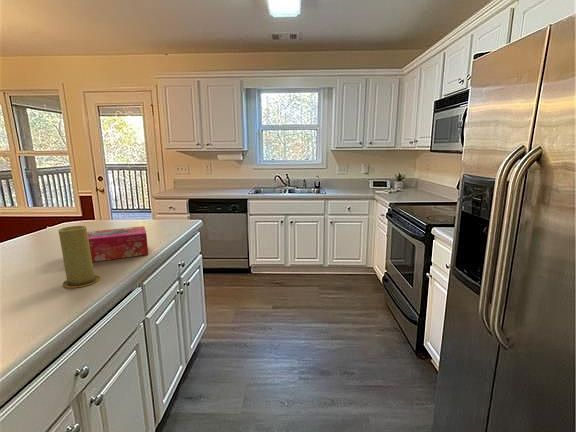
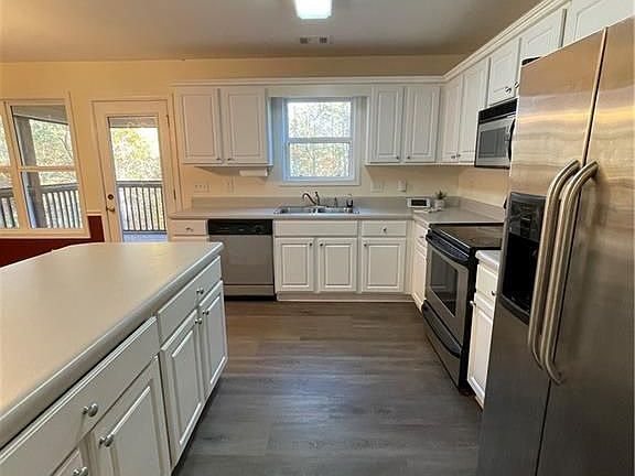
- tissue box (111, 243)
- candle (77, 254)
